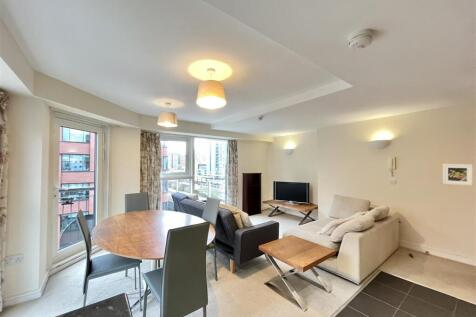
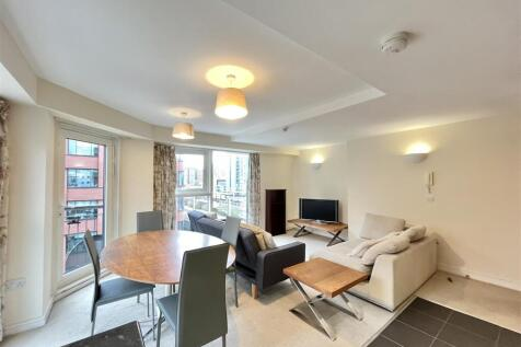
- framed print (457, 174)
